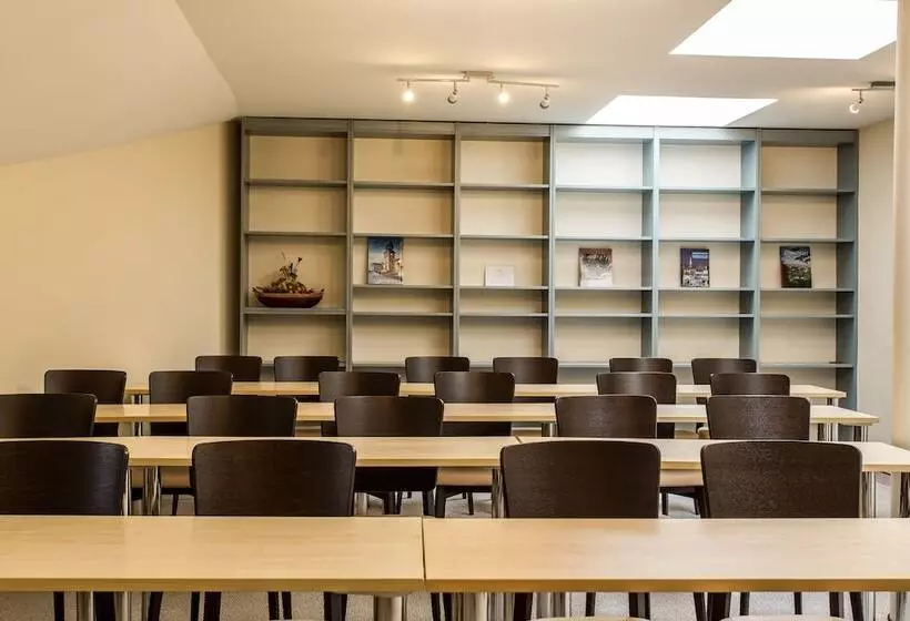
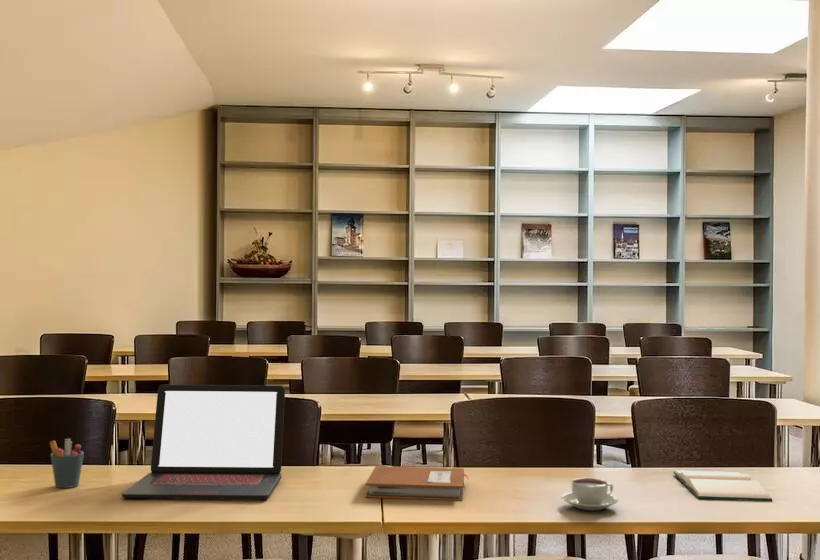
+ pen holder (66, 460)
+ laptop (208, 438)
+ coffee cup (589, 494)
+ notebook (419, 481)
+ hardback book (719, 481)
